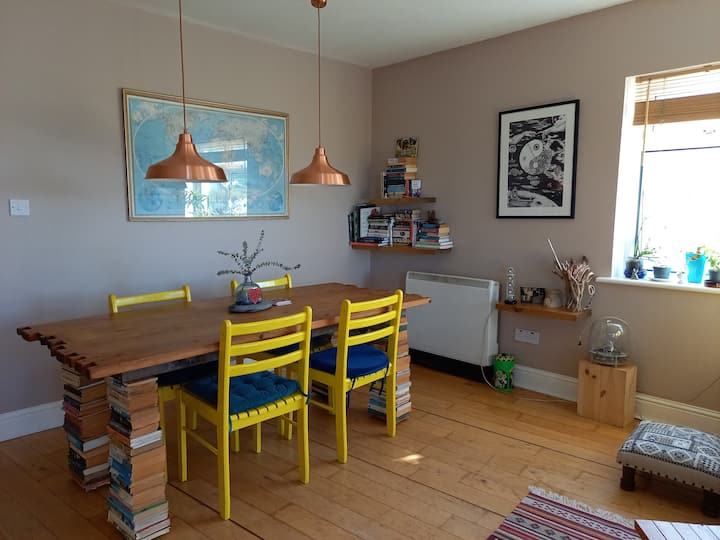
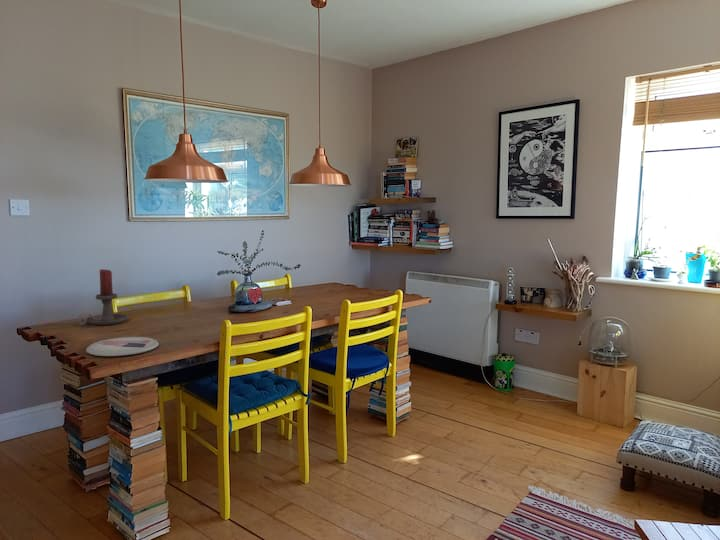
+ candle holder (101, 296)
+ plate (123, 345)
